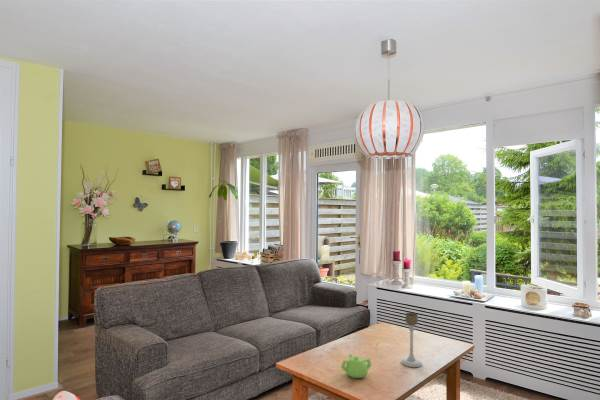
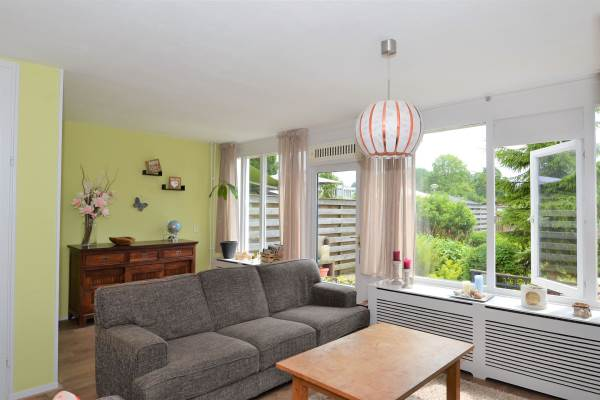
- candle holder (411, 338)
- teapot (355, 364)
